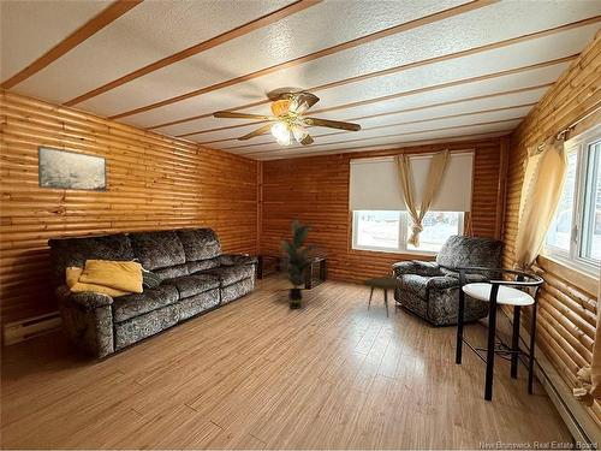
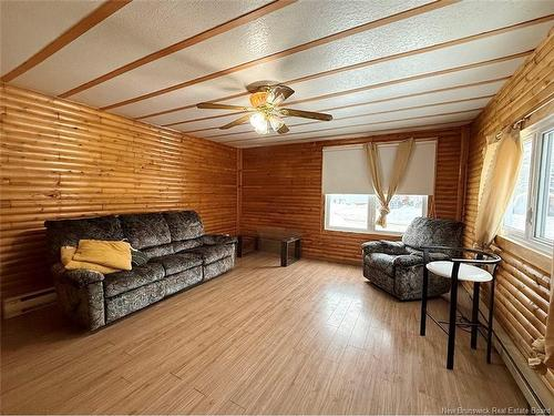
- side table (383, 295)
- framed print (75, 171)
- indoor plant (297, 262)
